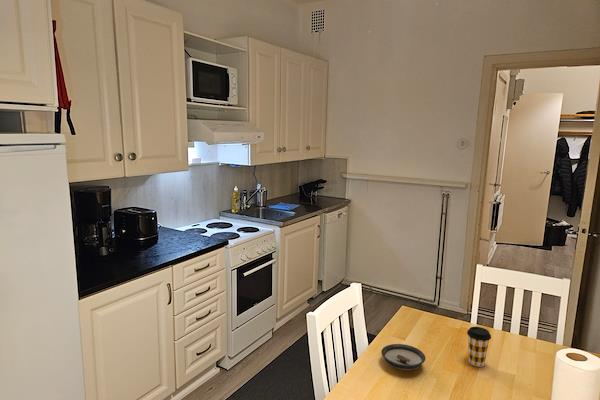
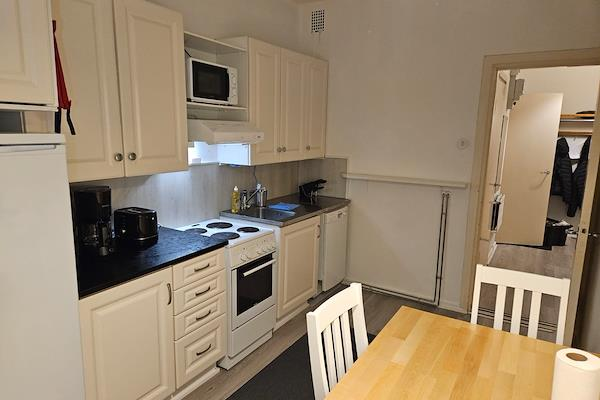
- coffee cup (477, 346)
- saucer (402, 359)
